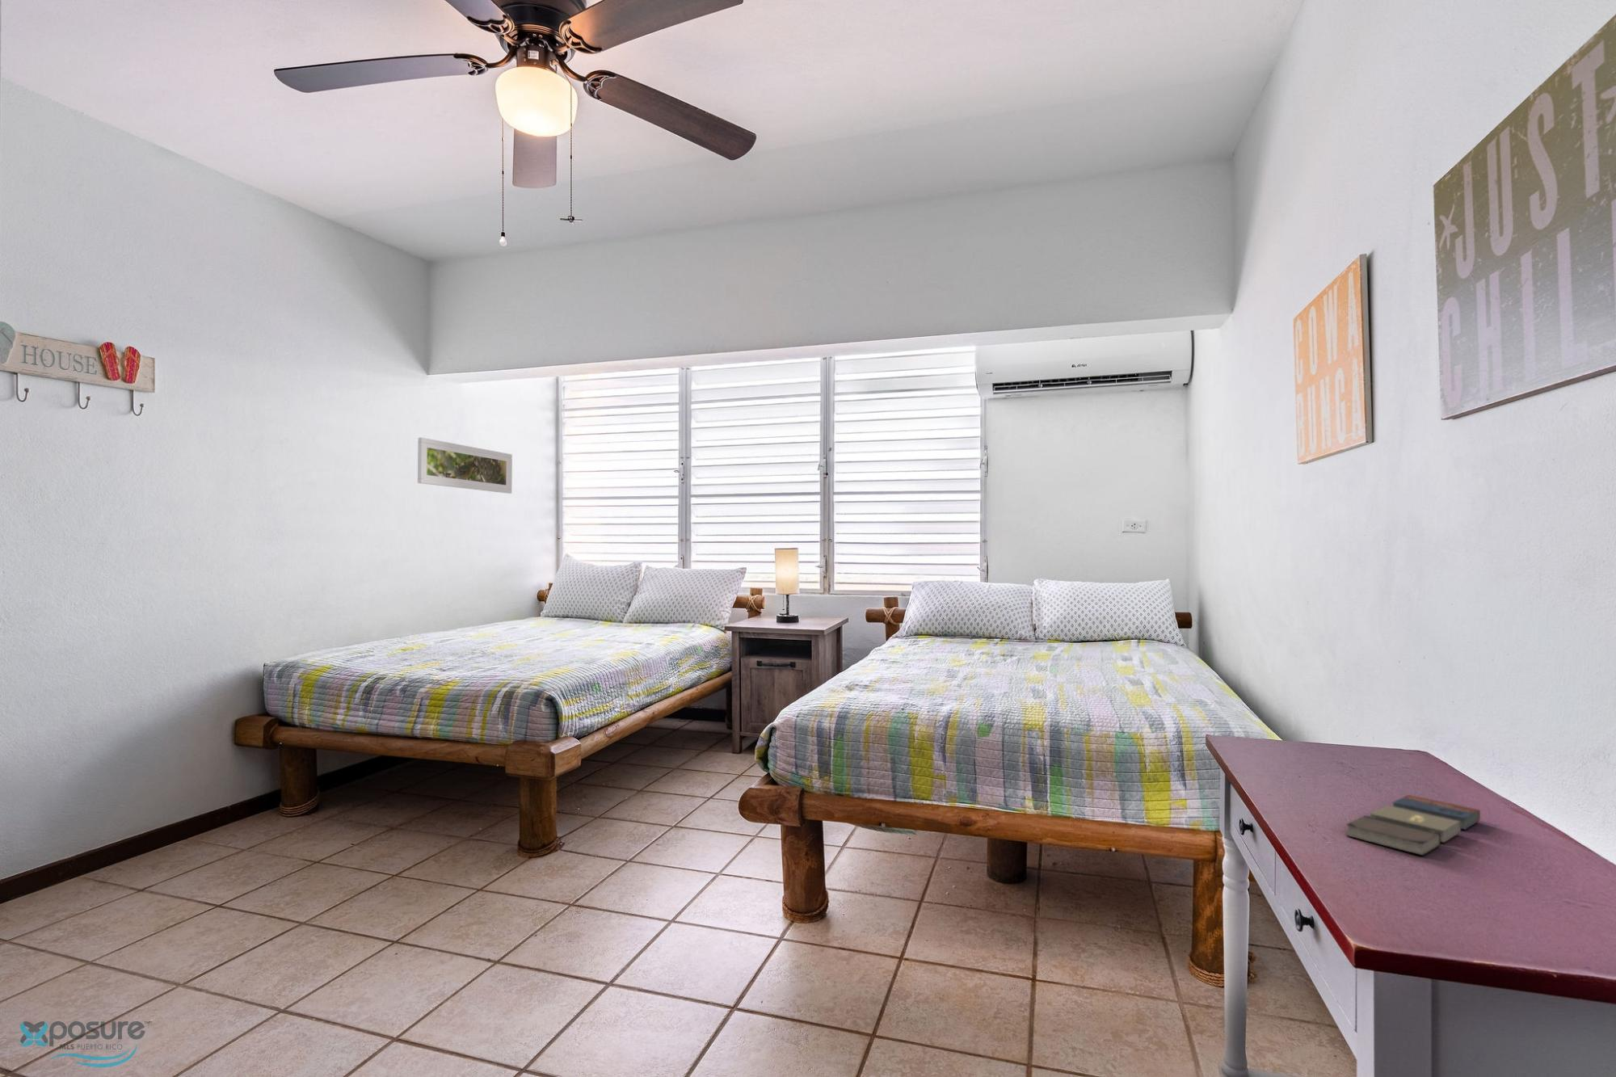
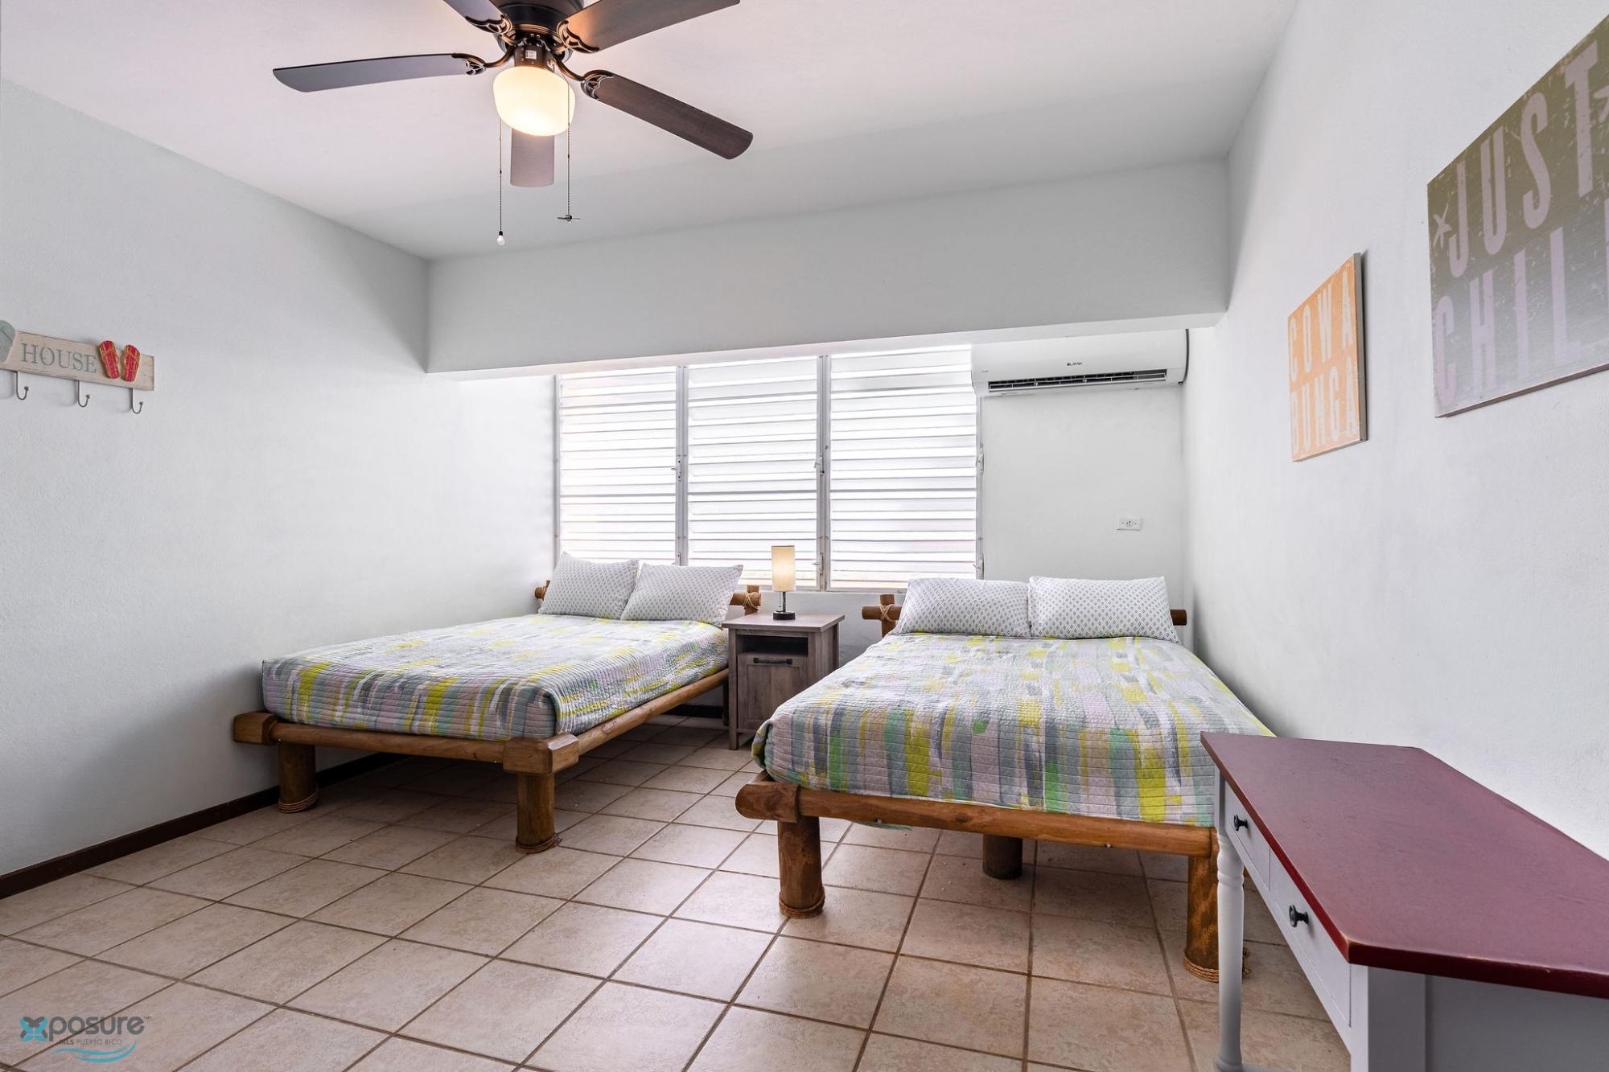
- book set (1415, 822)
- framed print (467, 468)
